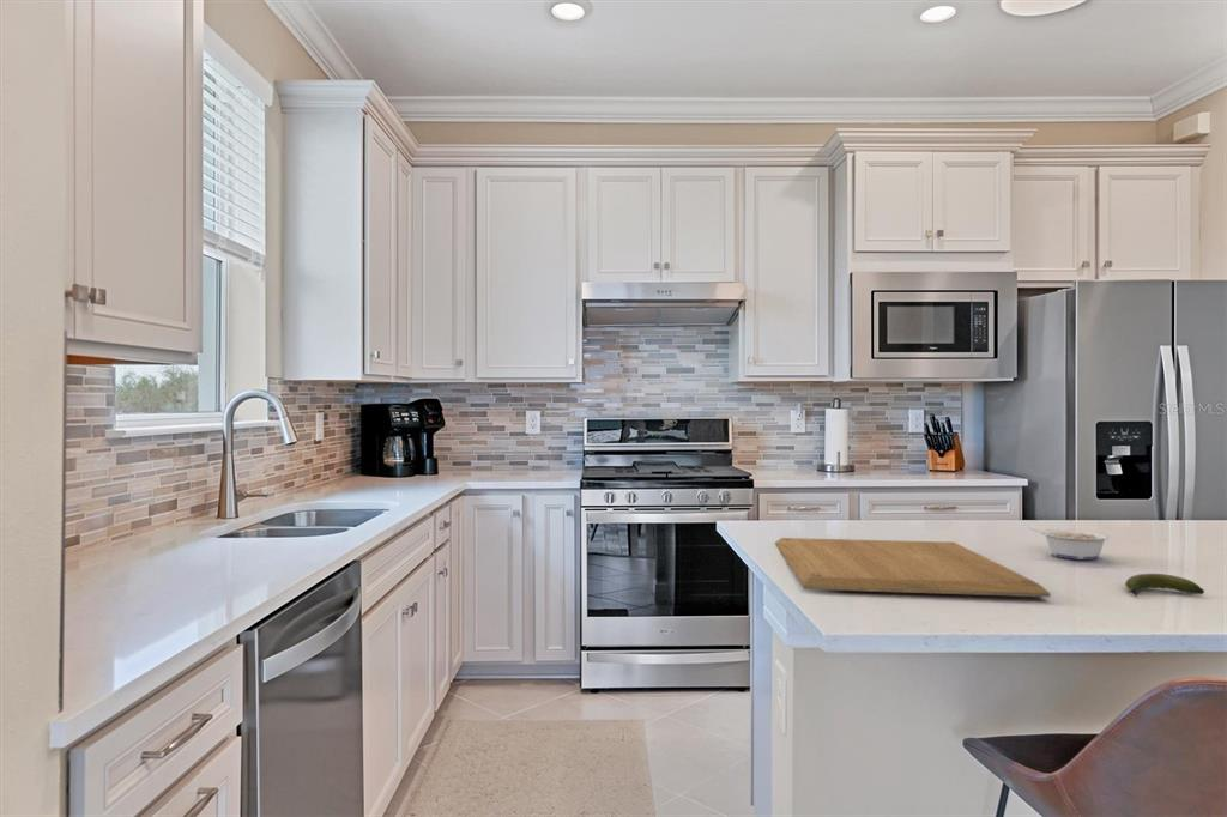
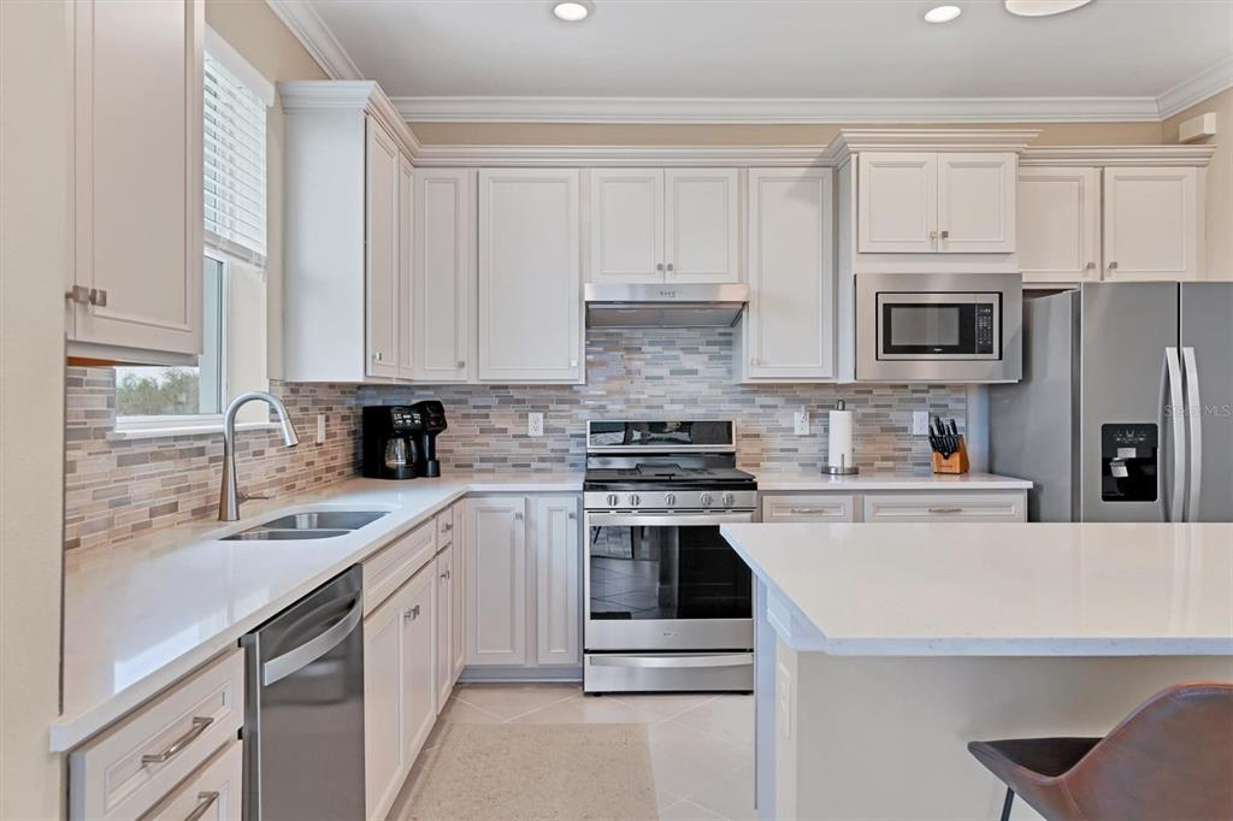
- legume (1072, 543)
- banana (1156, 583)
- chopping board (890, 562)
